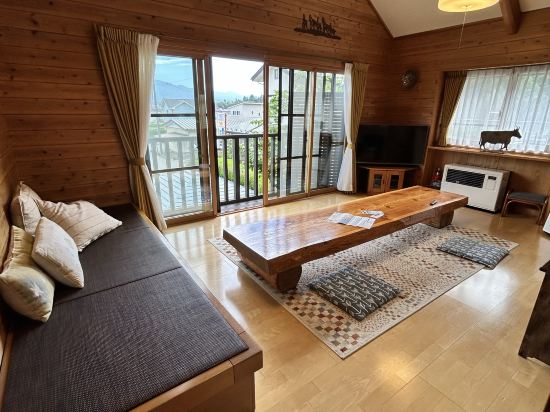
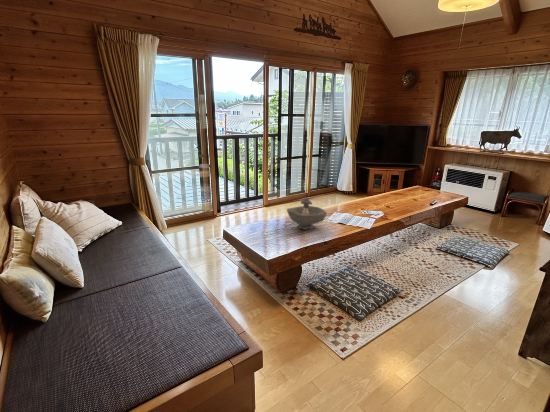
+ decorative bowl (306, 212)
